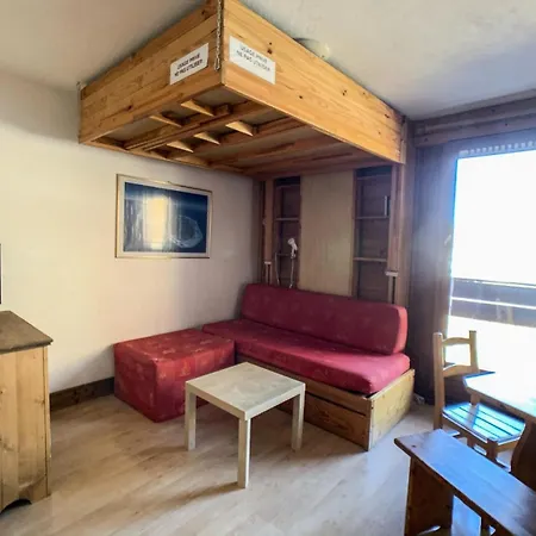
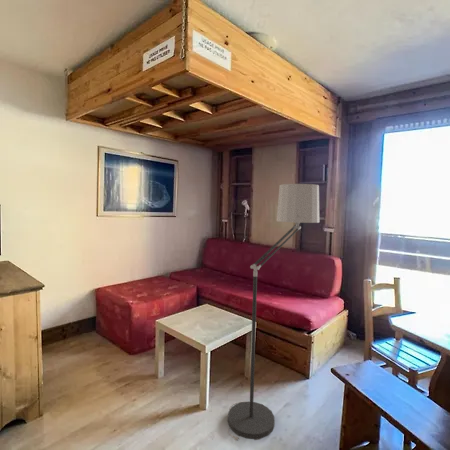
+ floor lamp (256, 295)
